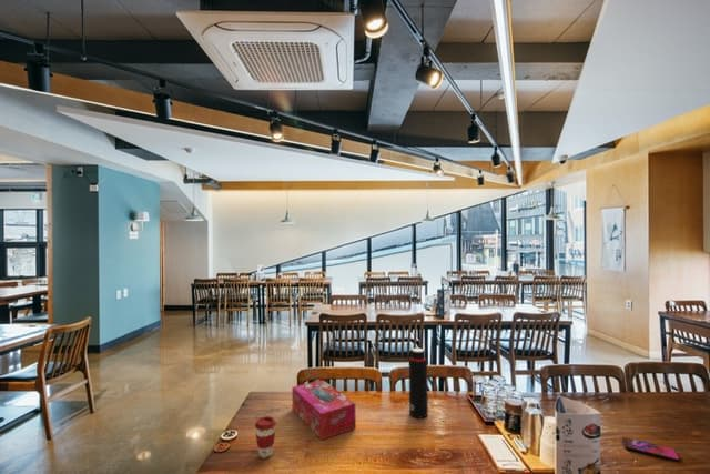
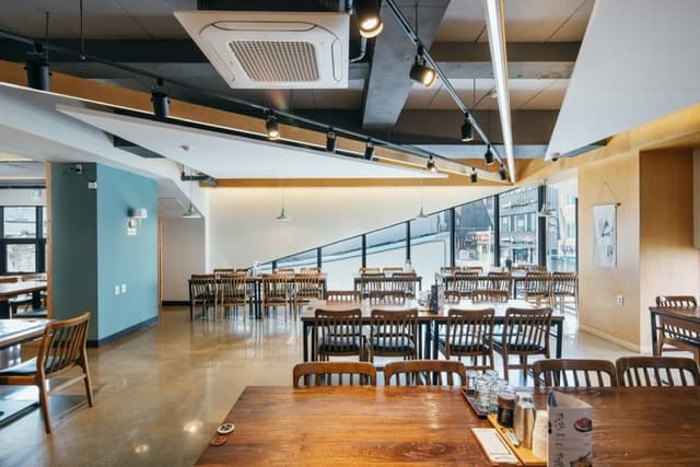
- water bottle (417, 381)
- smartphone (649, 448)
- tissue box (322, 406)
- coffee cup (265, 436)
